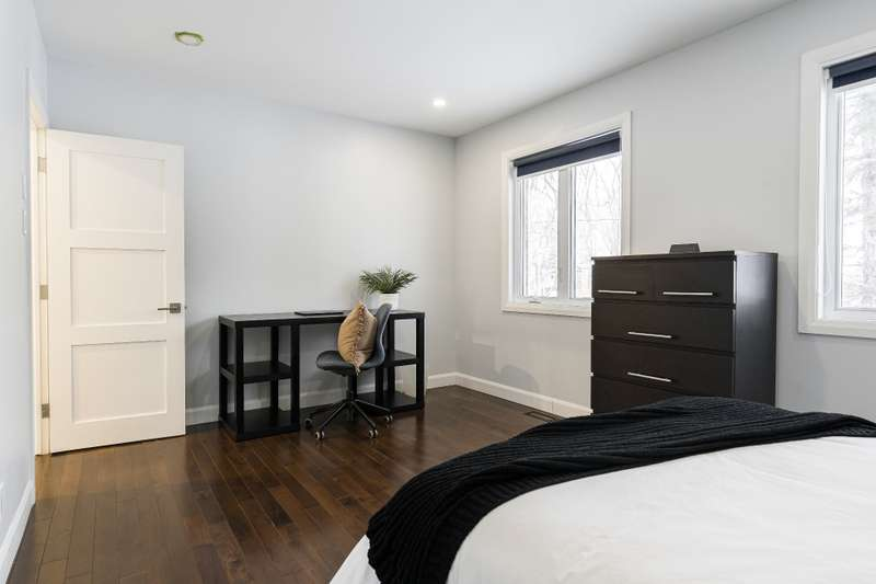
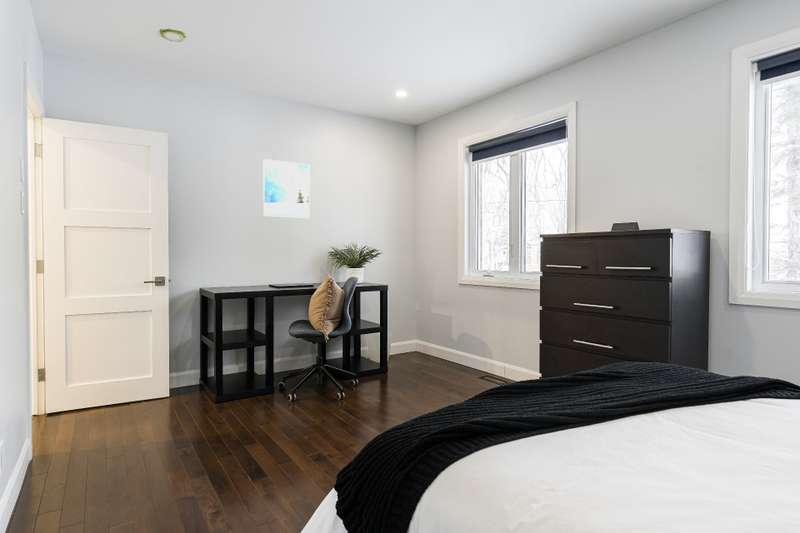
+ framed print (286, 189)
